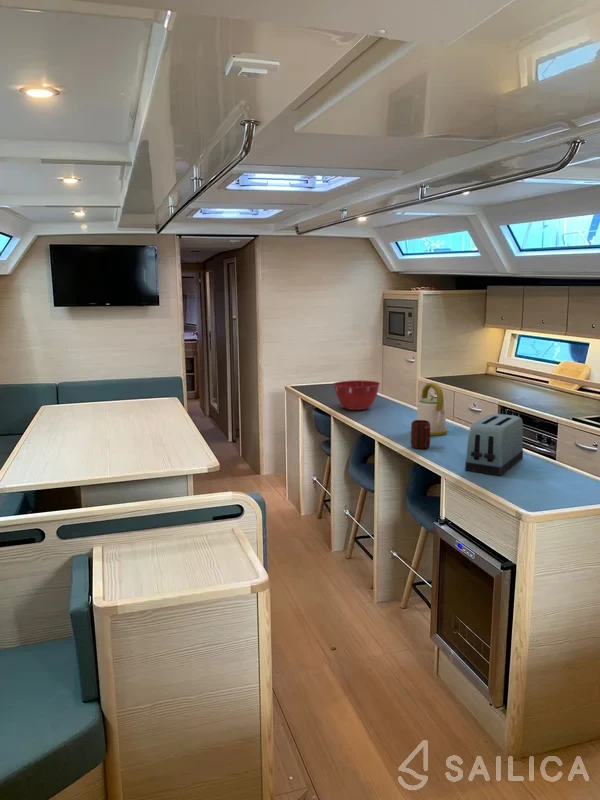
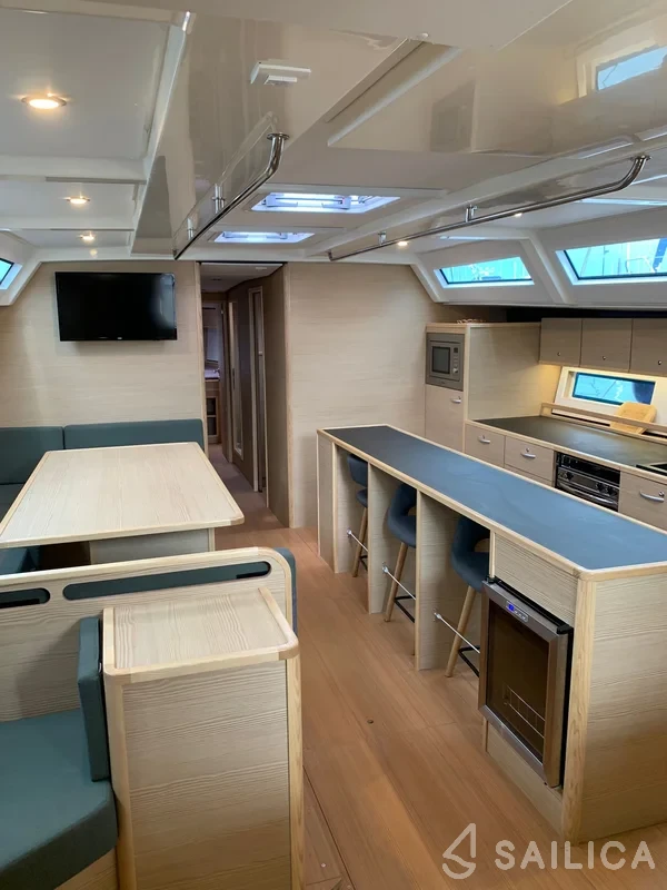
- mug (421, 434)
- kettle (433, 408)
- mixing bowl (356, 395)
- toaster (495, 442)
